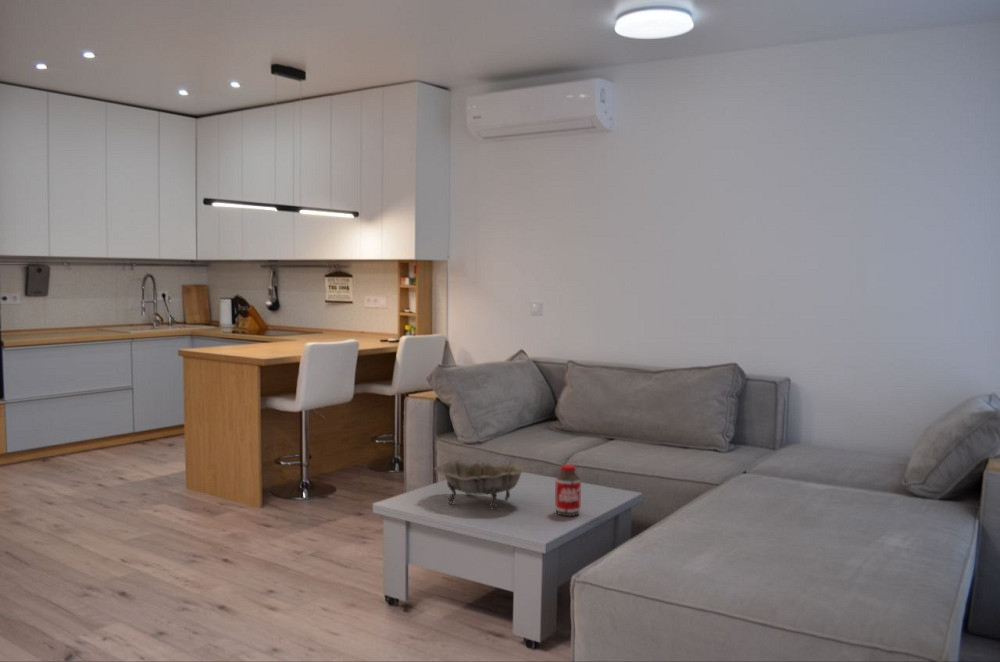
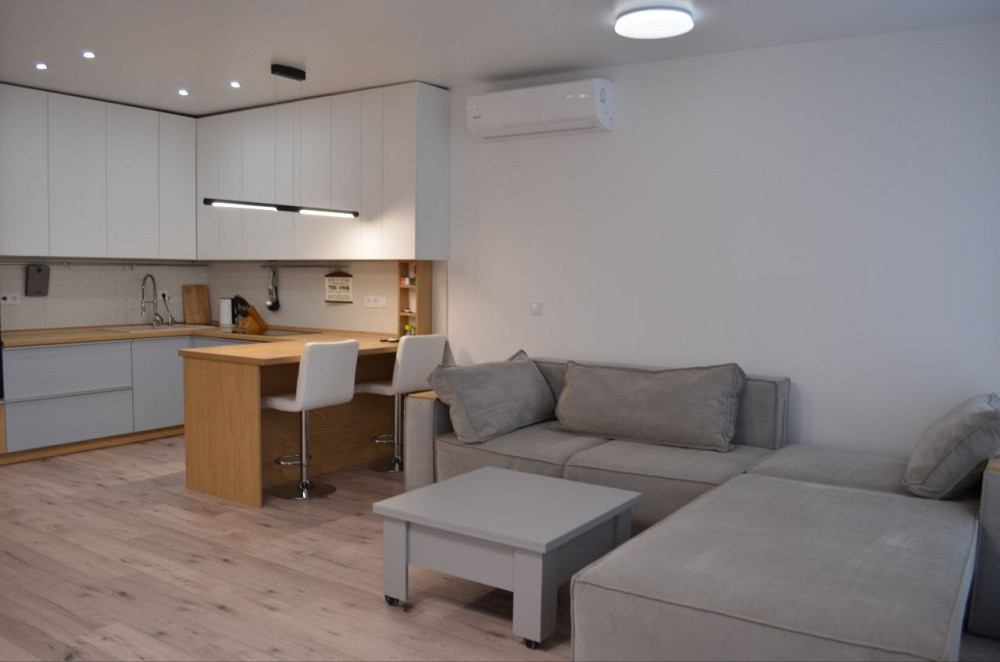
- decorative bowl (480, 483)
- bottle (567, 489)
